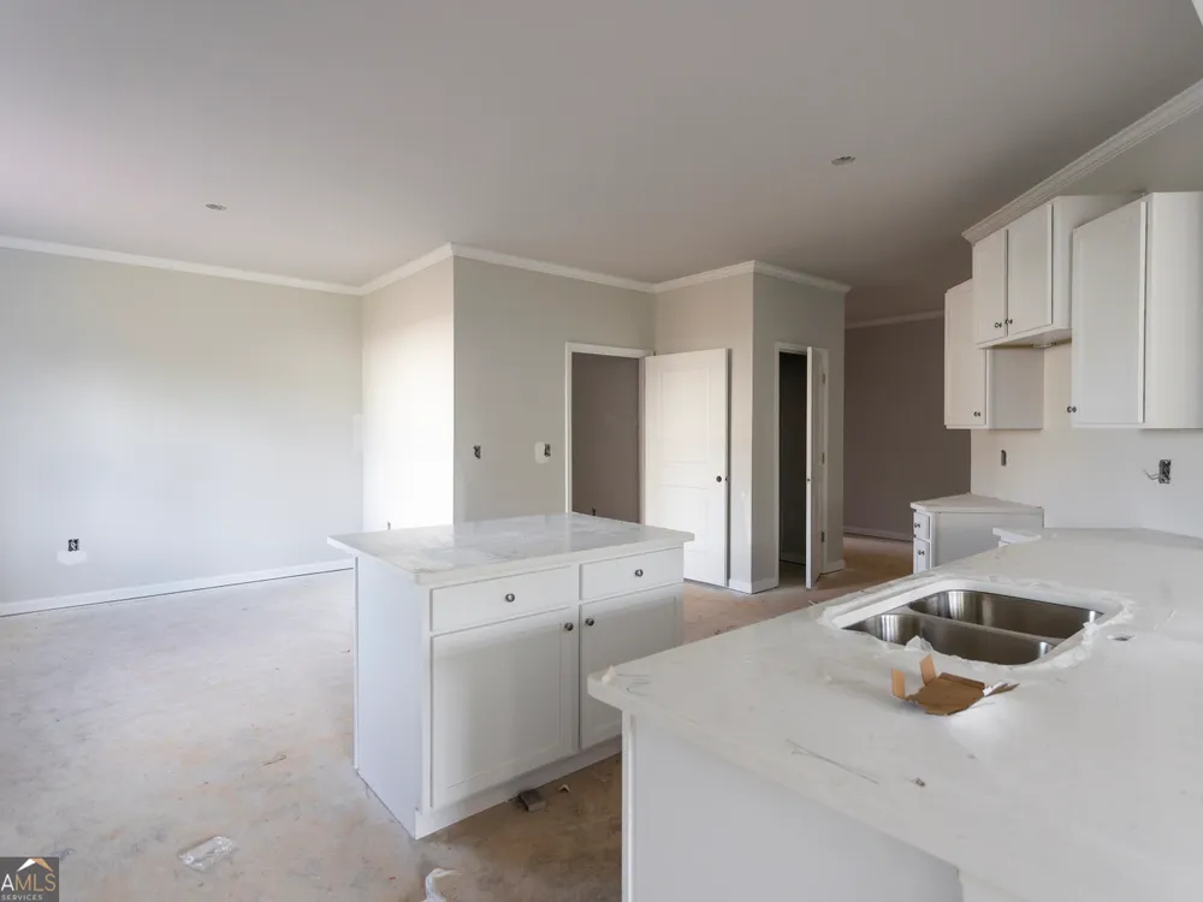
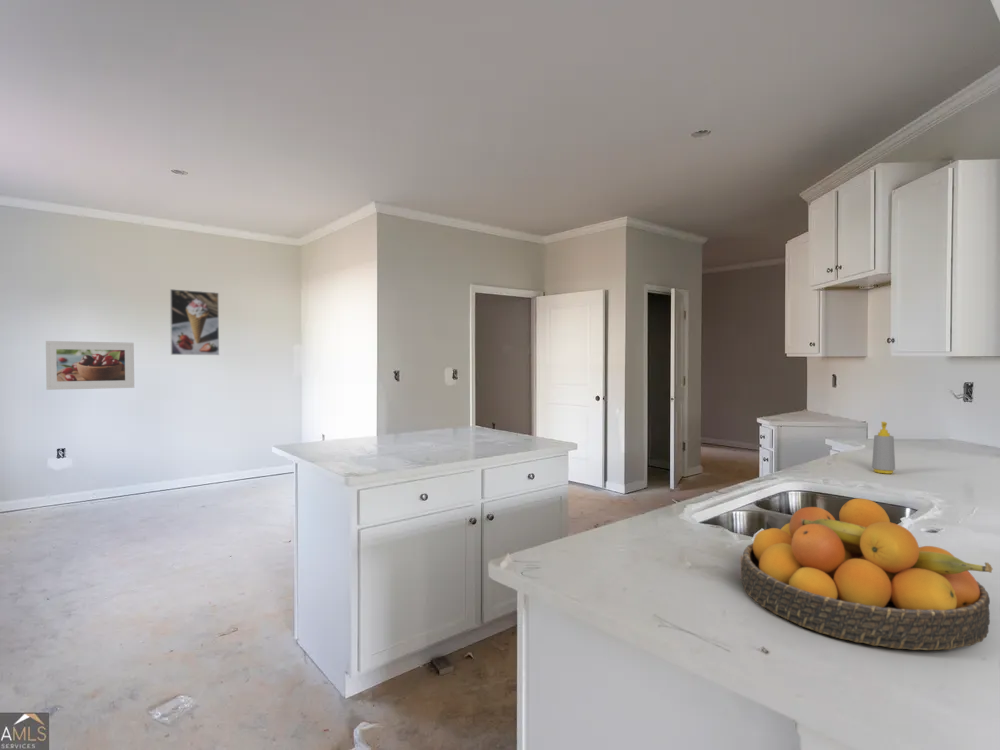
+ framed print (91, 365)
+ fruit bowl (852, 554)
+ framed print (195, 323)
+ soap bottle (883, 447)
